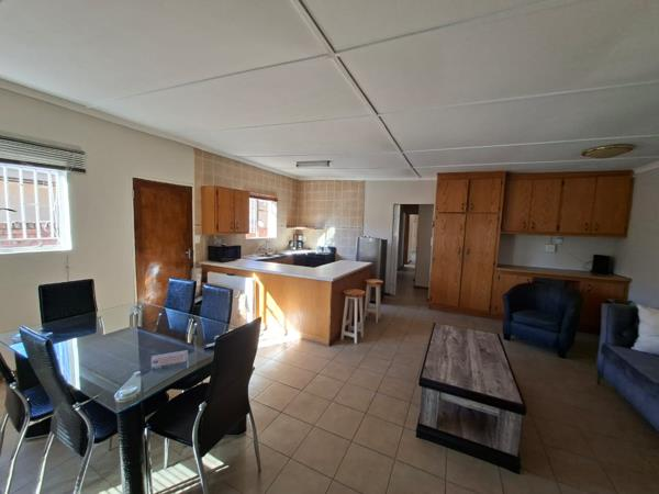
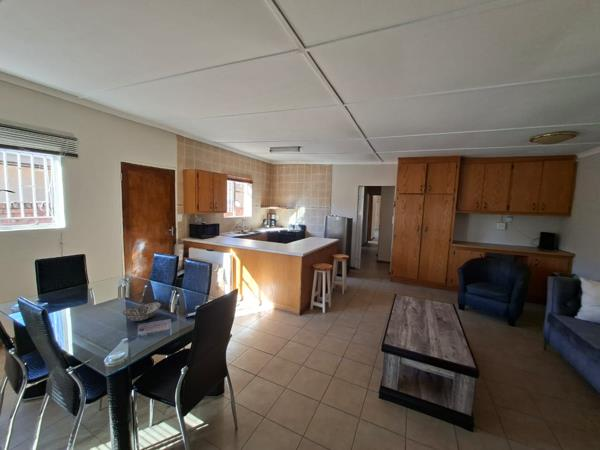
+ decorative bowl (142, 313)
